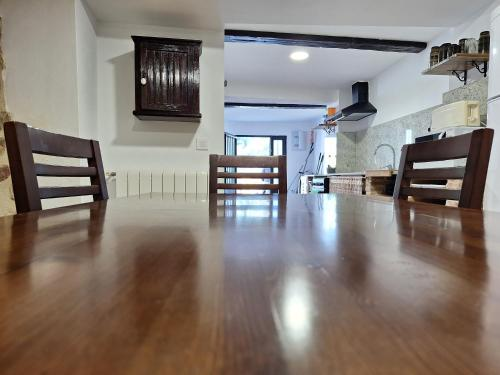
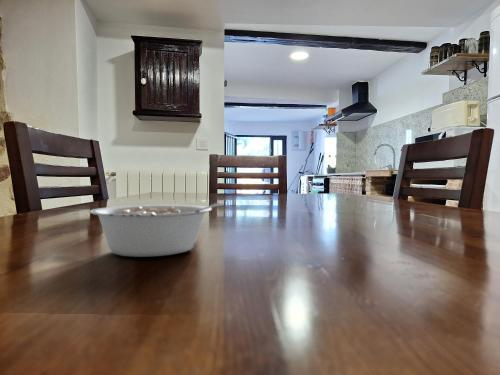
+ legume (158, 224)
